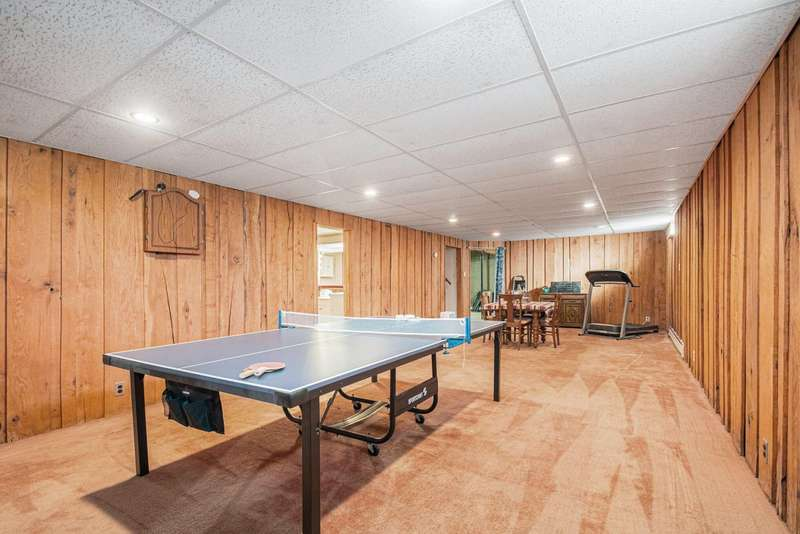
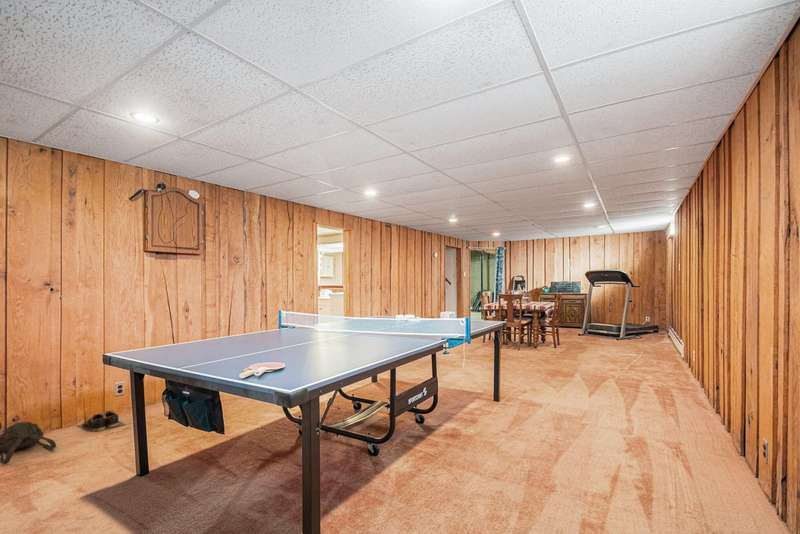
+ shoes (101, 418)
+ backpack (22, 438)
